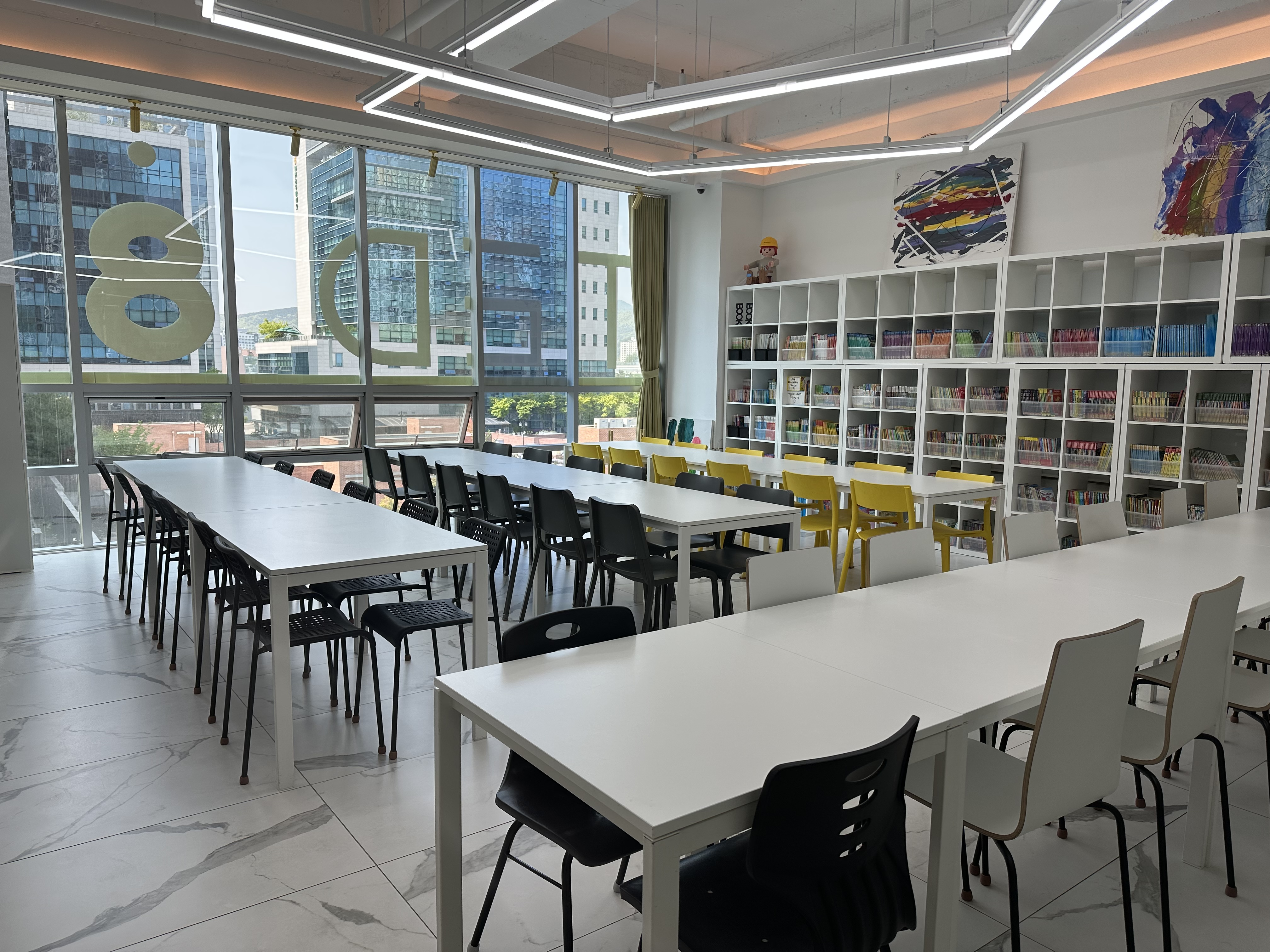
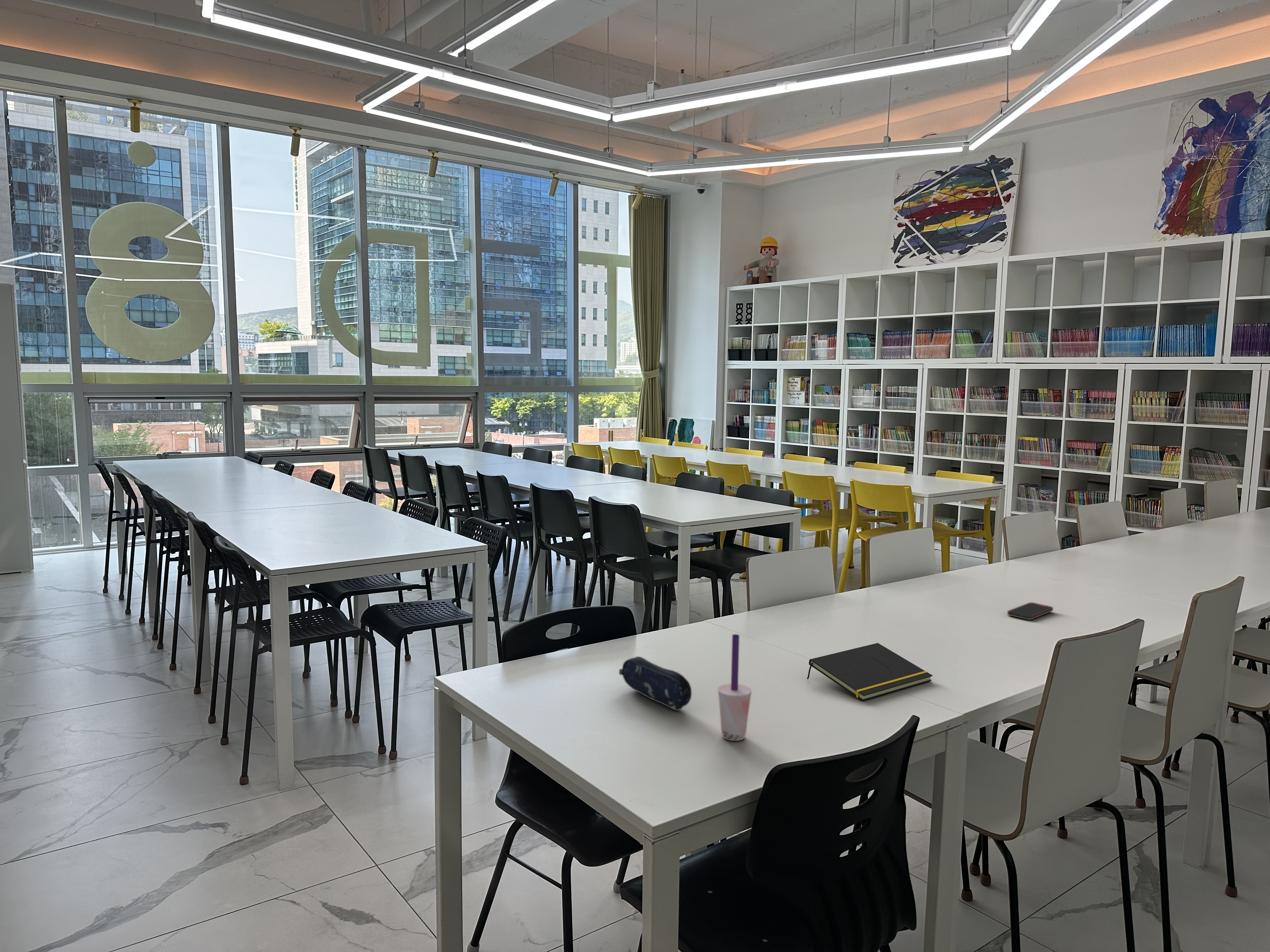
+ smartphone (1030, 611)
+ beverage cup (735, 686)
+ notepad (871, 670)
+ pencil case (656, 683)
